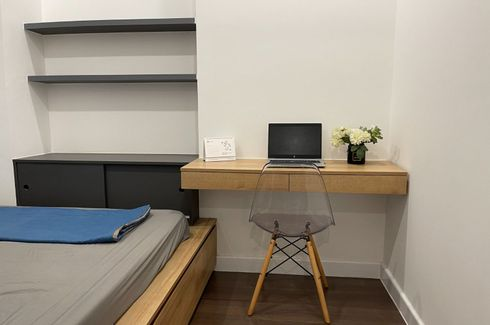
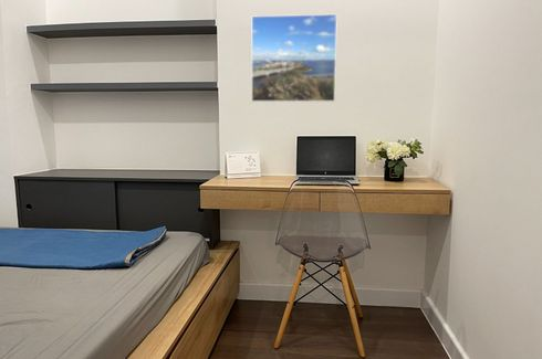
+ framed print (293, 59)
